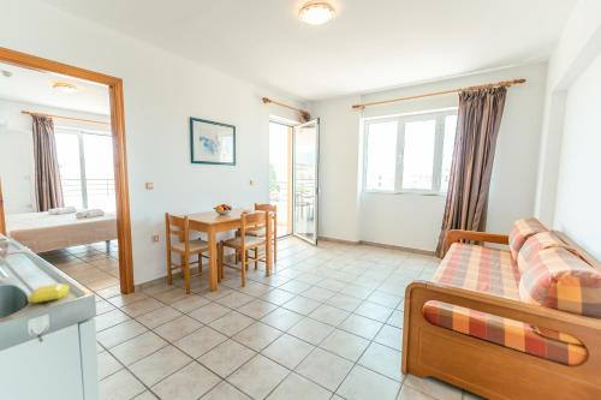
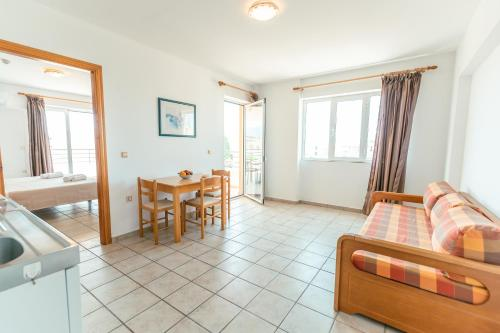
- soap bar (49, 292)
